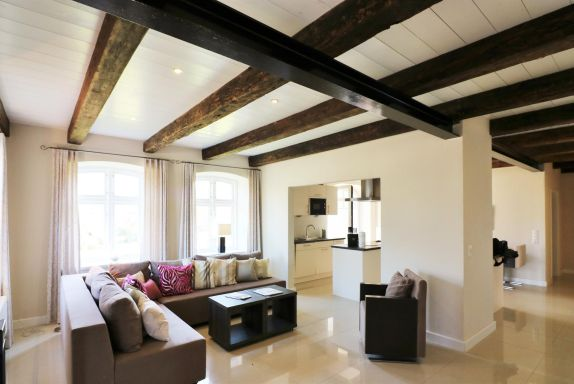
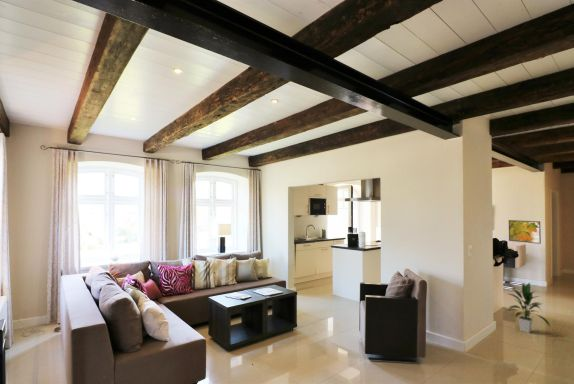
+ indoor plant (526, 307)
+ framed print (524, 231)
